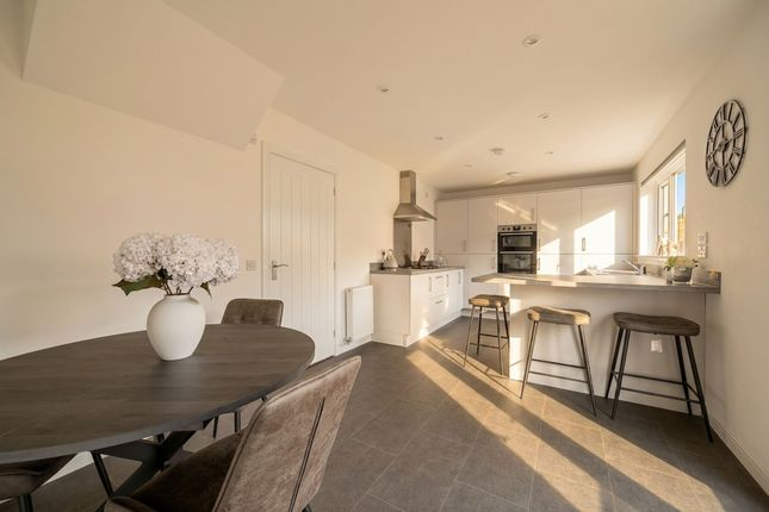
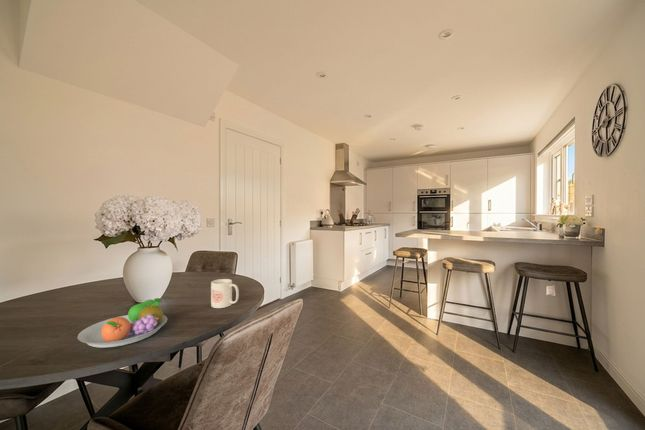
+ mug (225, 293)
+ fruit bowl (129, 318)
